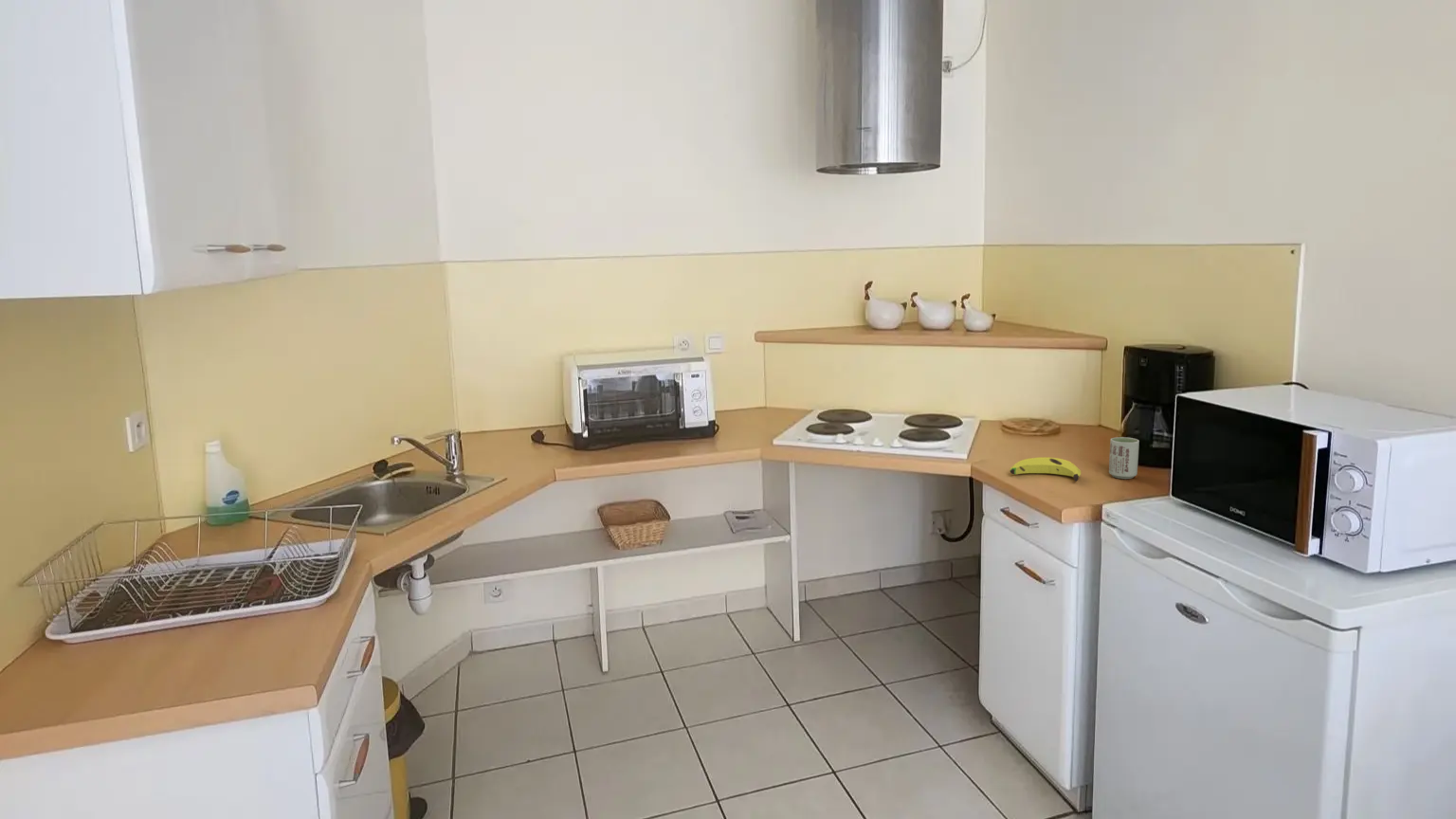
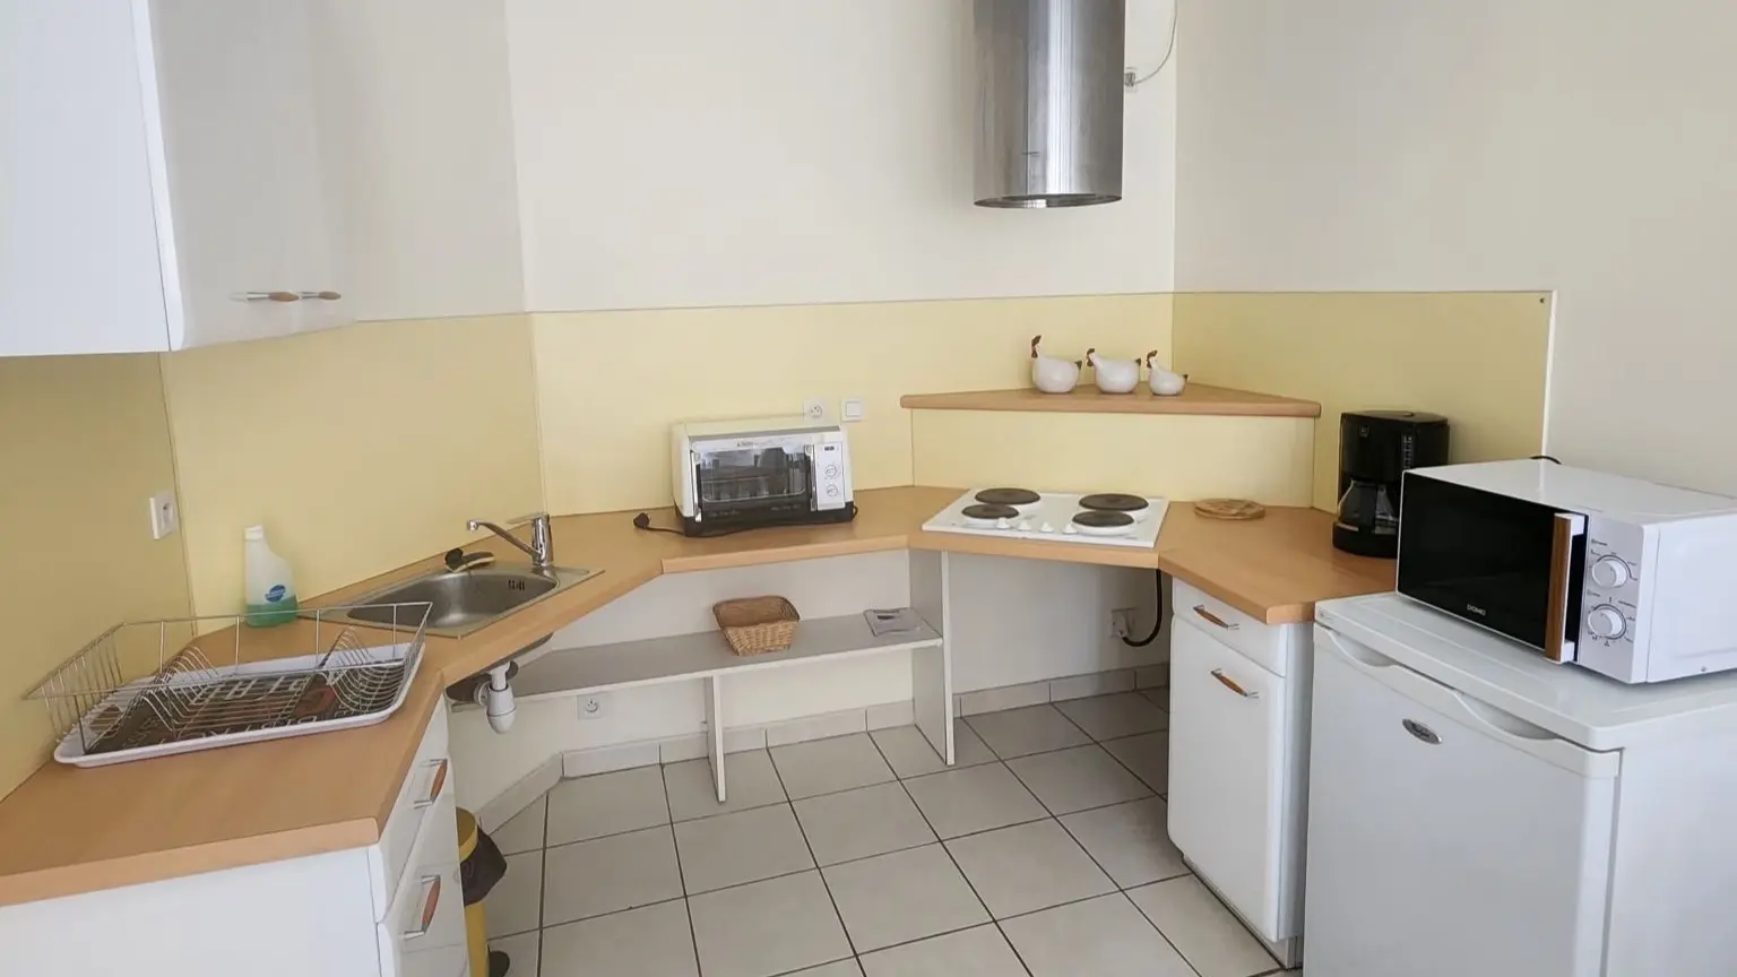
- banana (1045, 469)
- cup (1123, 458)
